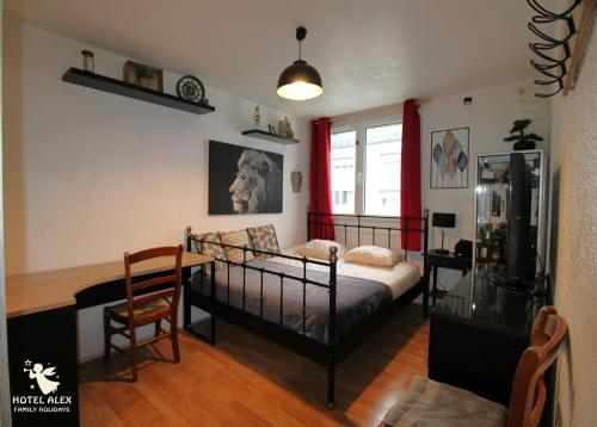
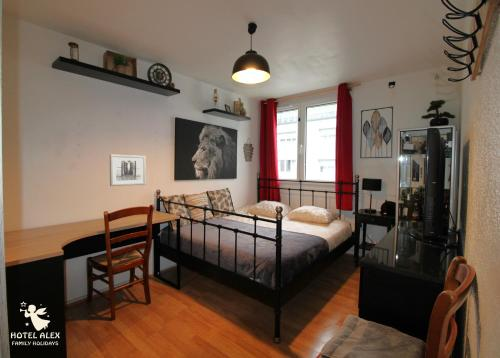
+ wall art (128, 170)
